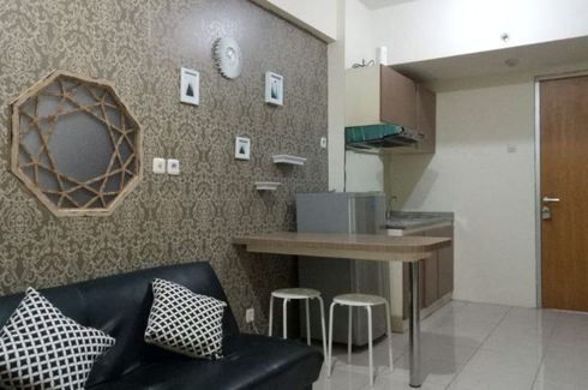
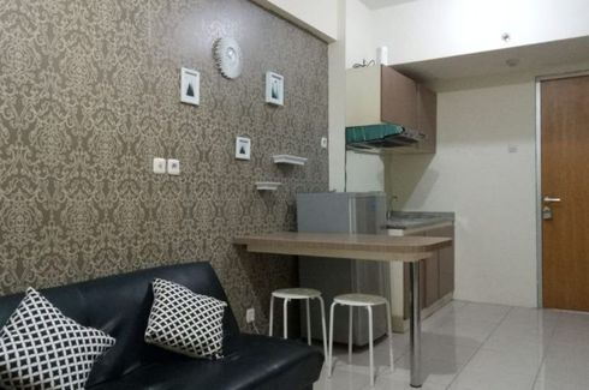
- home mirror (83, 145)
